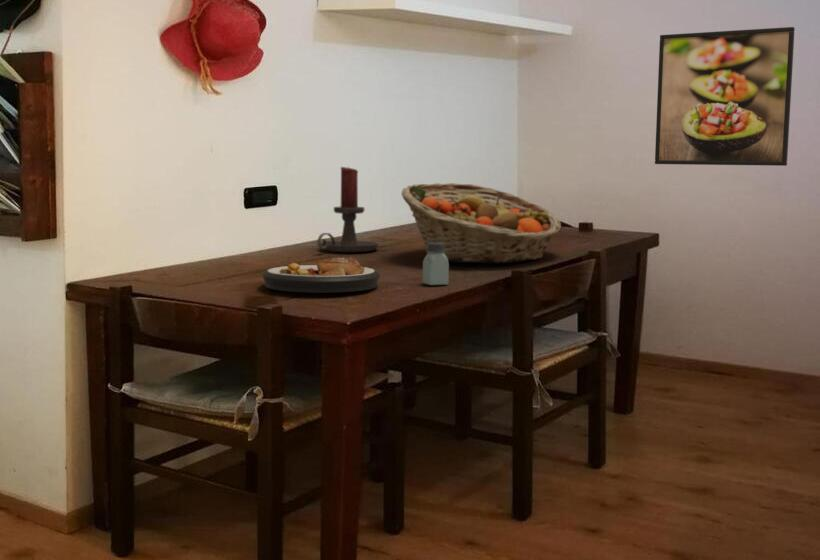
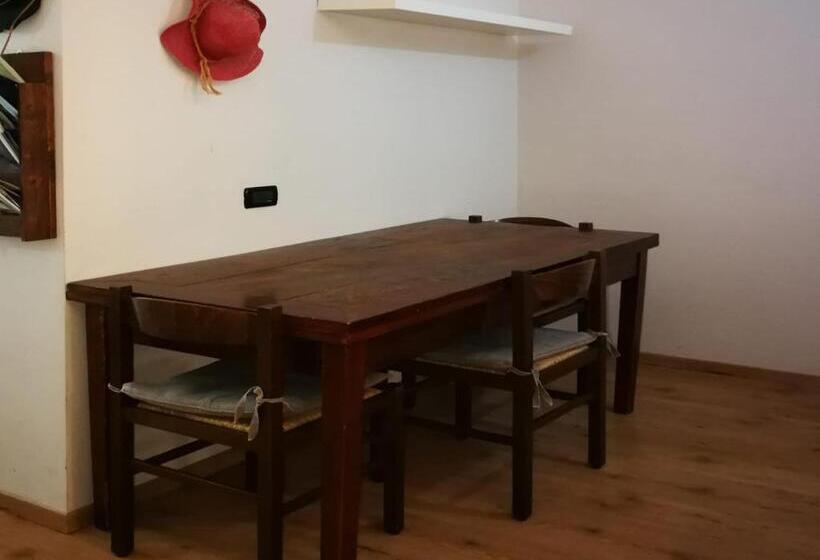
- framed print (721, 98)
- candle holder (343, 208)
- plate (321, 272)
- saltshaker (435, 263)
- fruit basket (481, 221)
